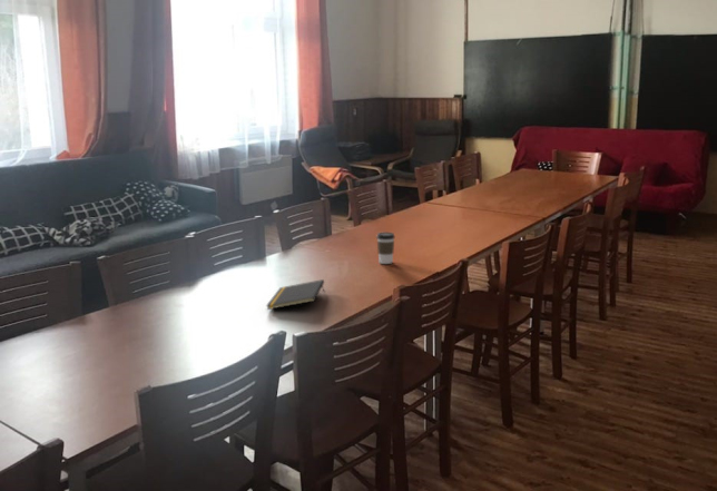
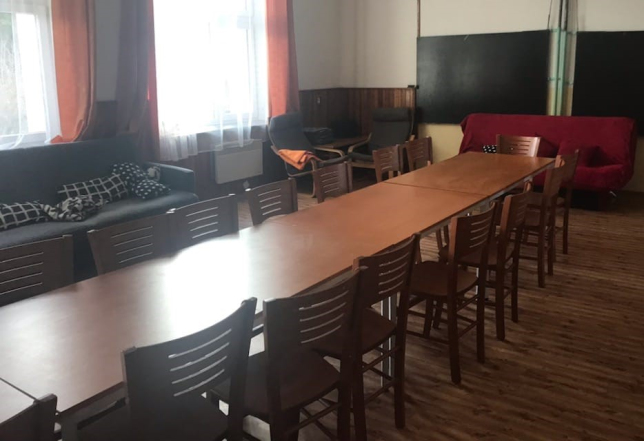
- notepad (296, 294)
- coffee cup (385, 247)
